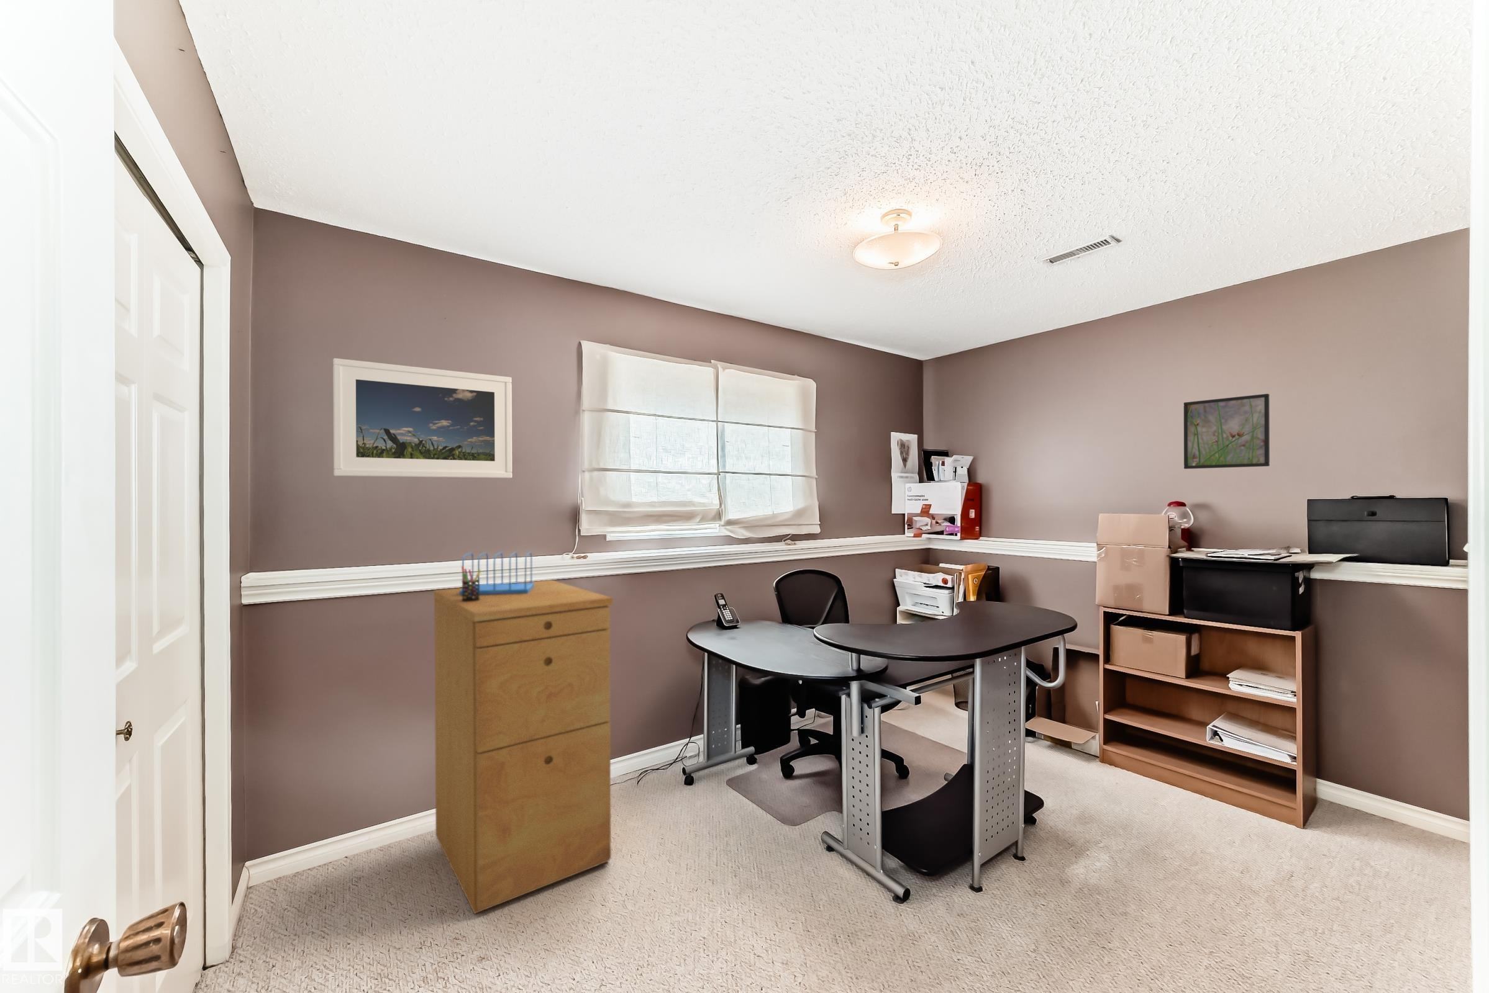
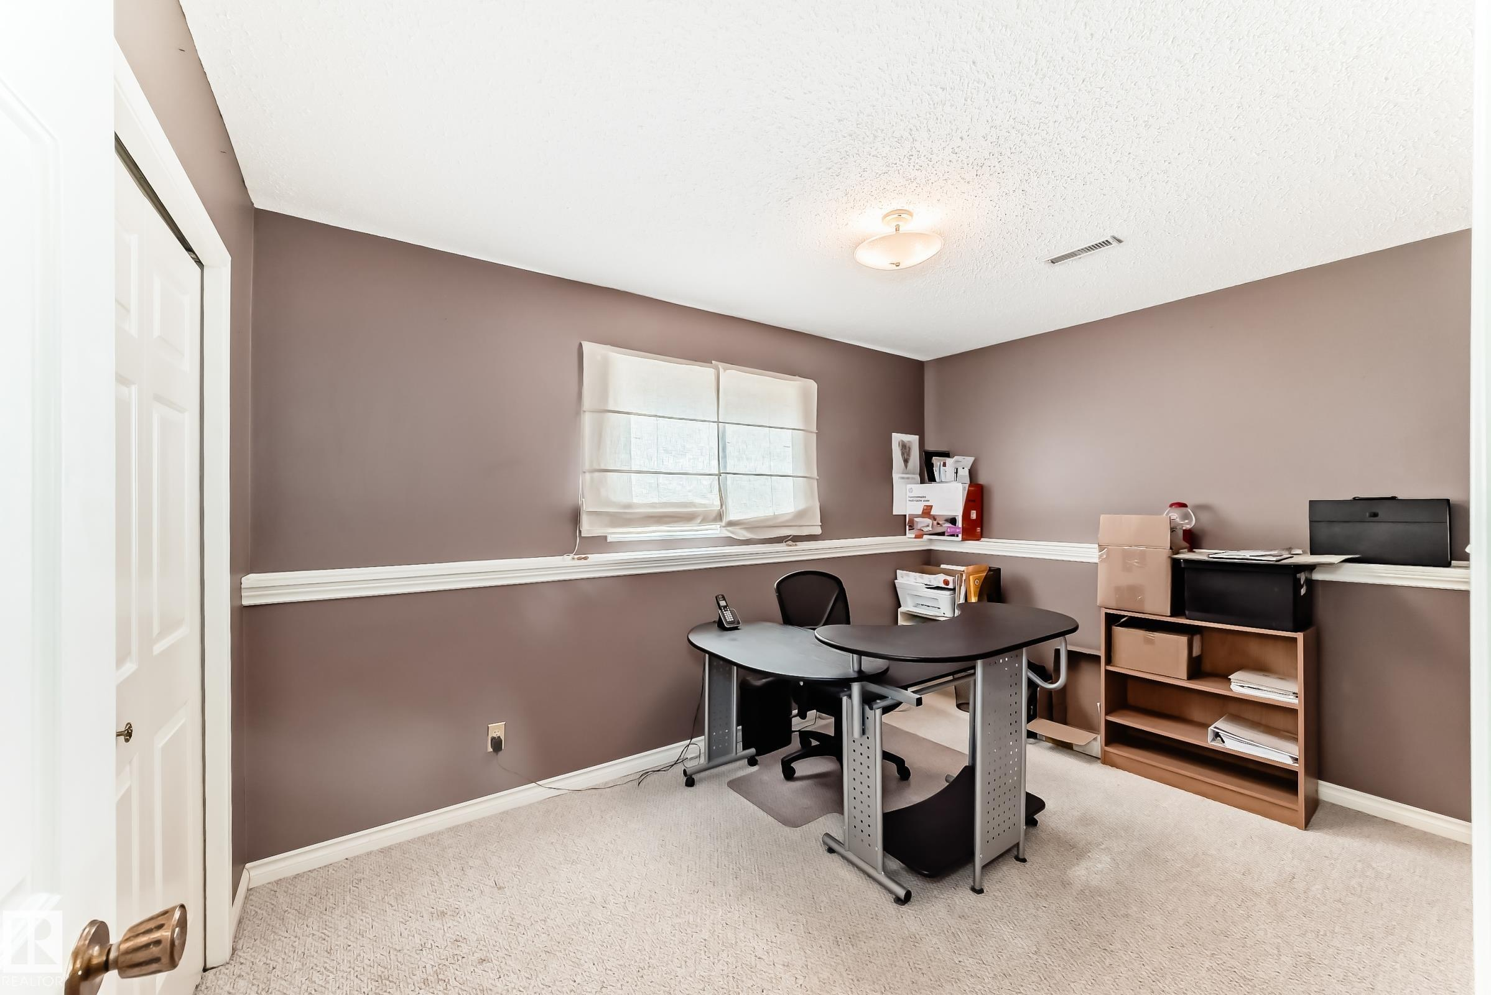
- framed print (429, 422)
- filing cabinet (520, 721)
- pen holder (468, 583)
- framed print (1224, 432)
- file sorter (501, 572)
